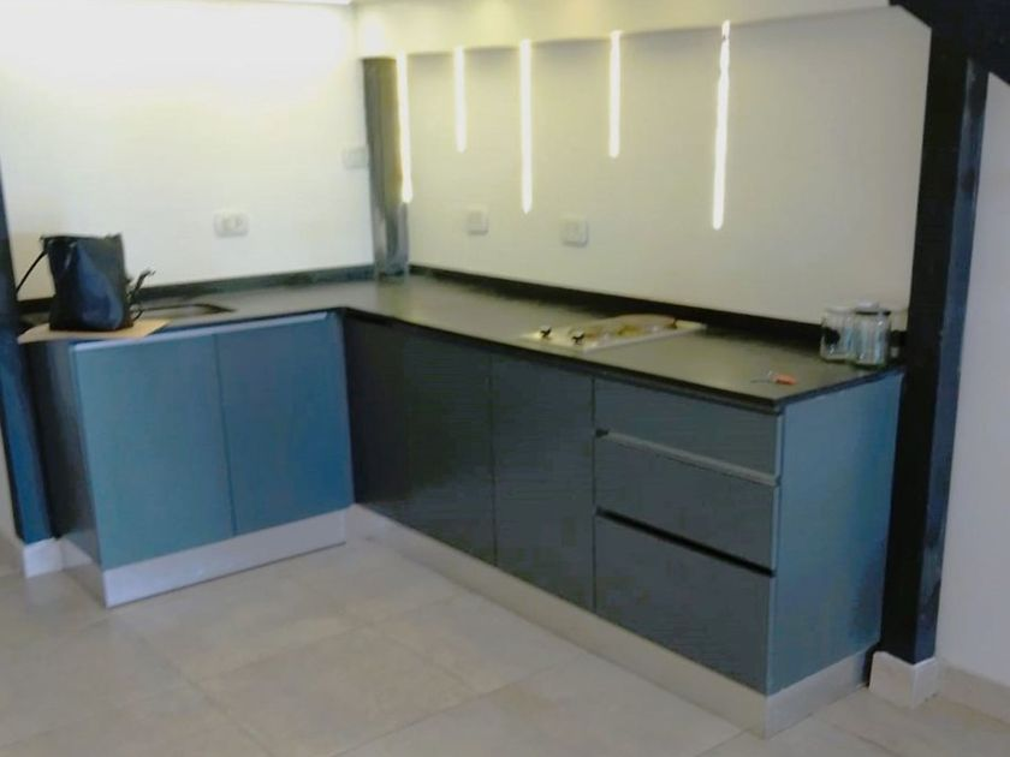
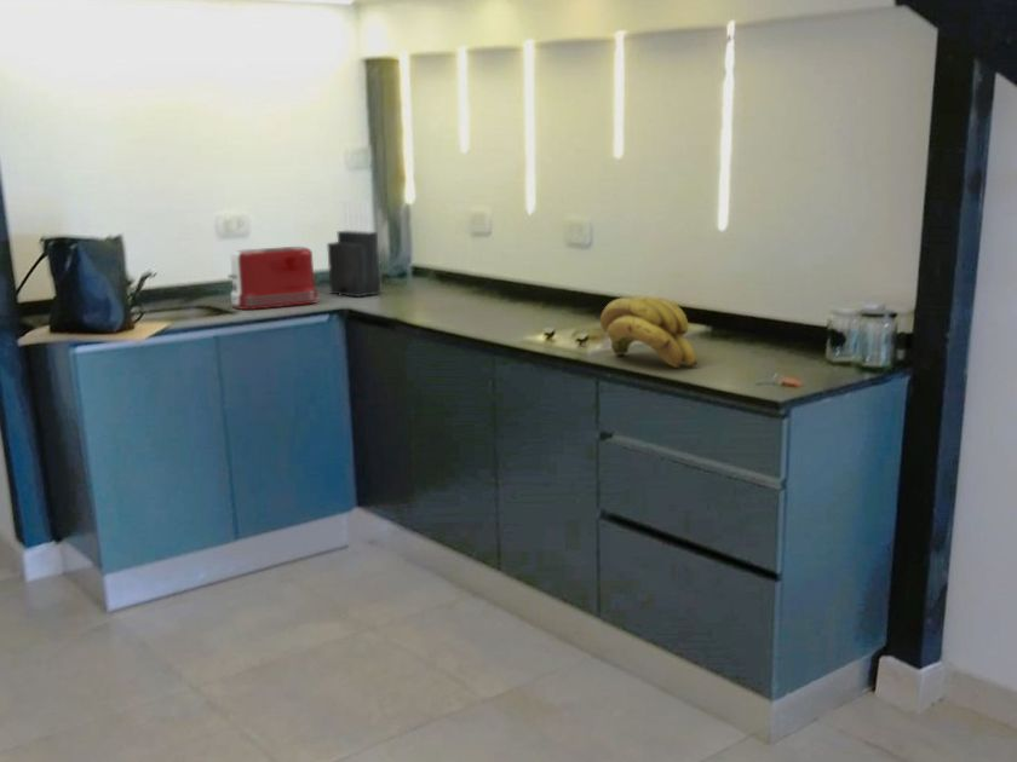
+ toaster (272, 276)
+ knife block (350, 248)
+ banana bunch (648, 329)
